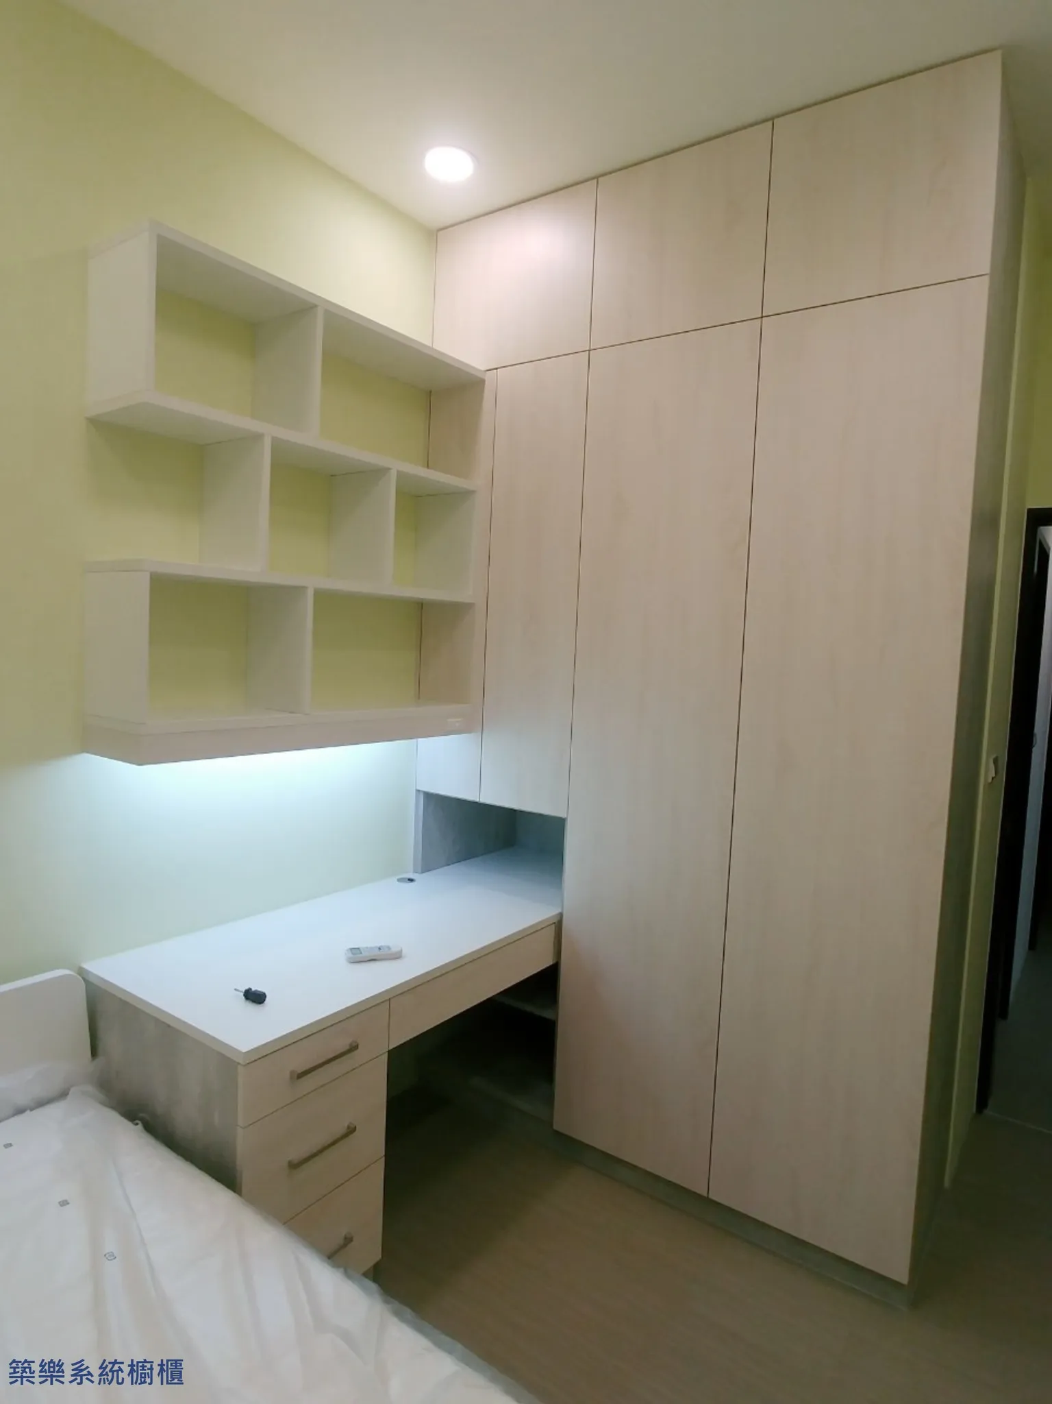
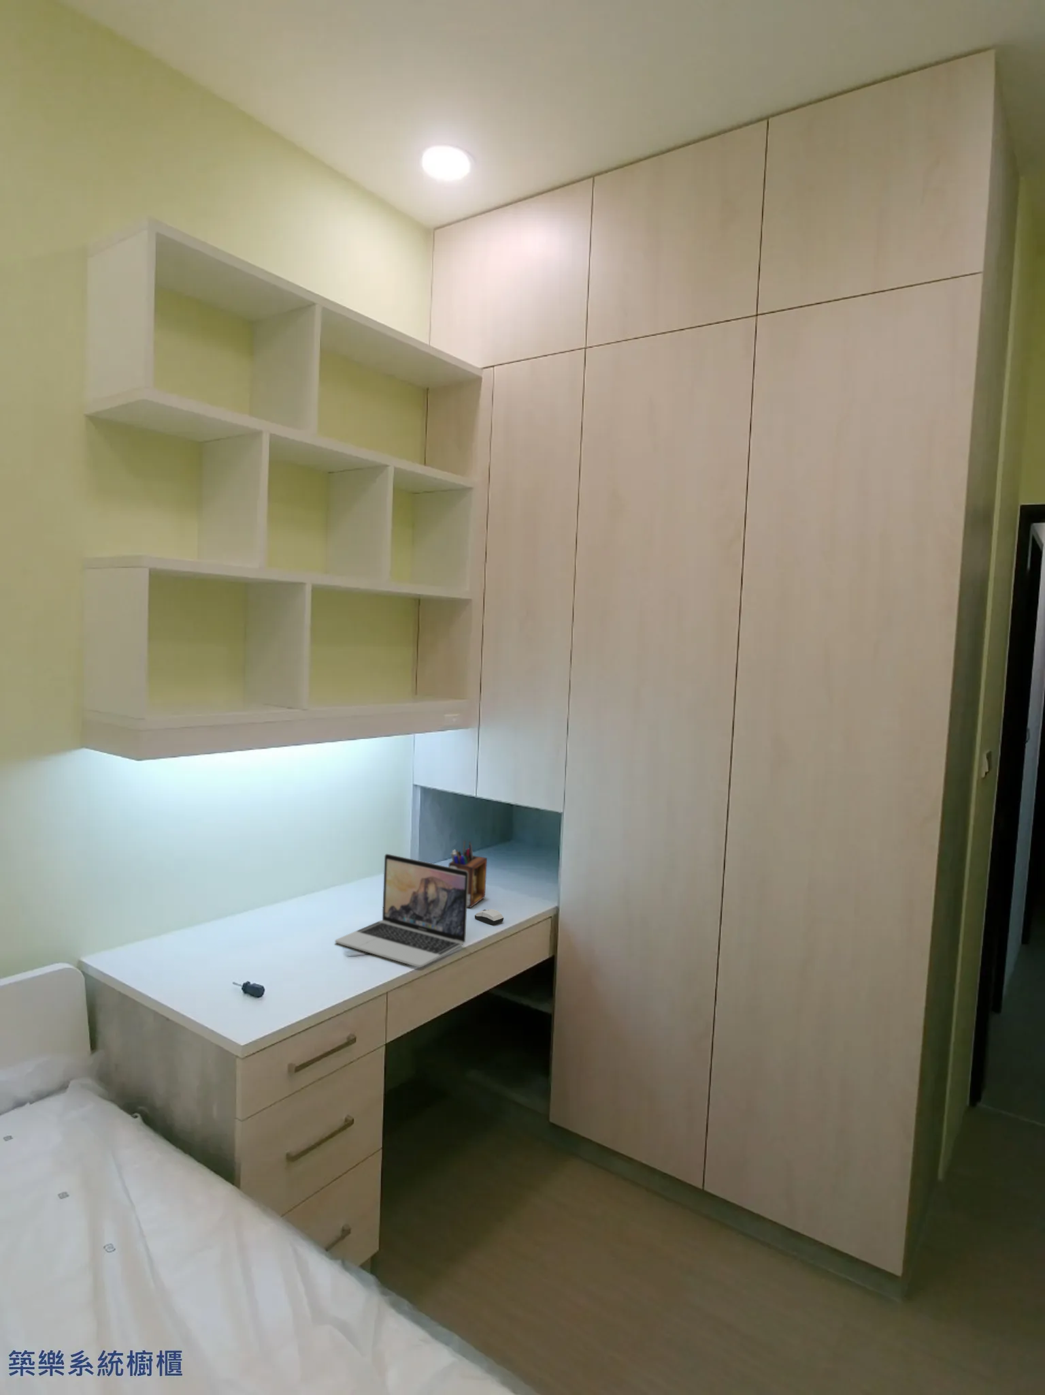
+ desk organizer (468, 872)
+ computer mouse (488, 915)
+ laptop (402, 907)
